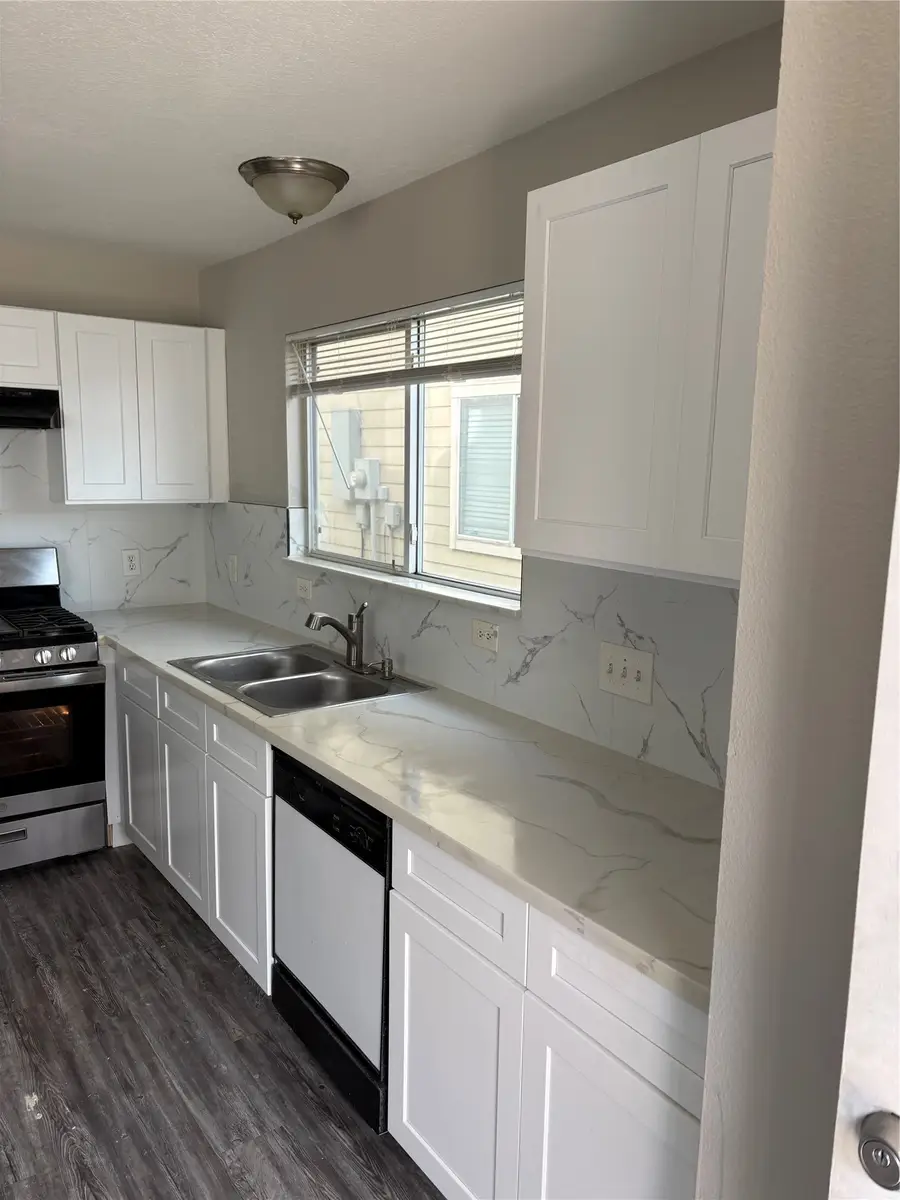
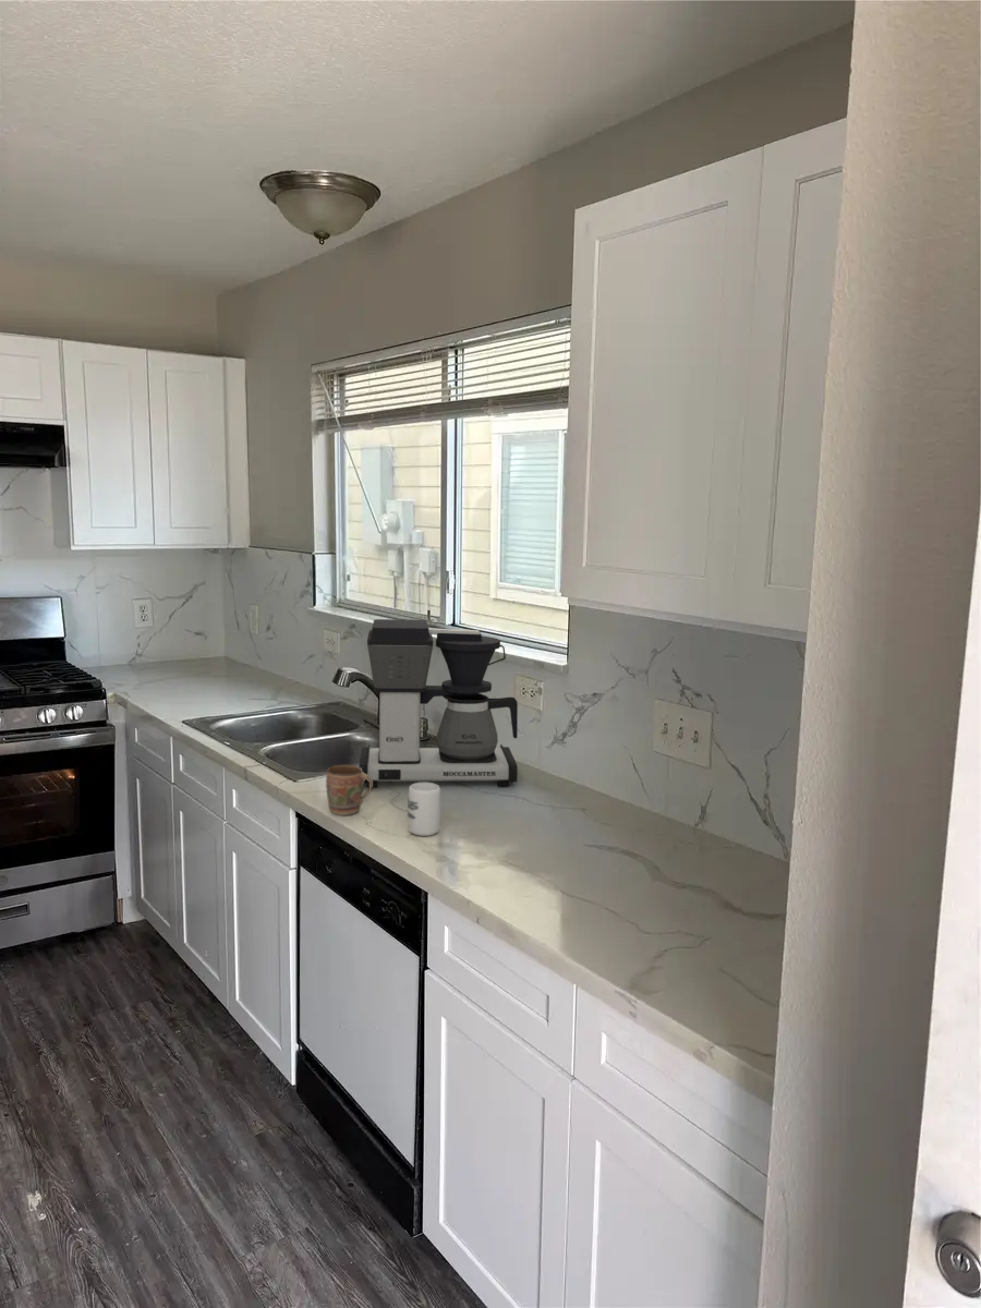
+ cup (423, 809)
+ mug (347, 790)
+ coffee maker (439, 695)
